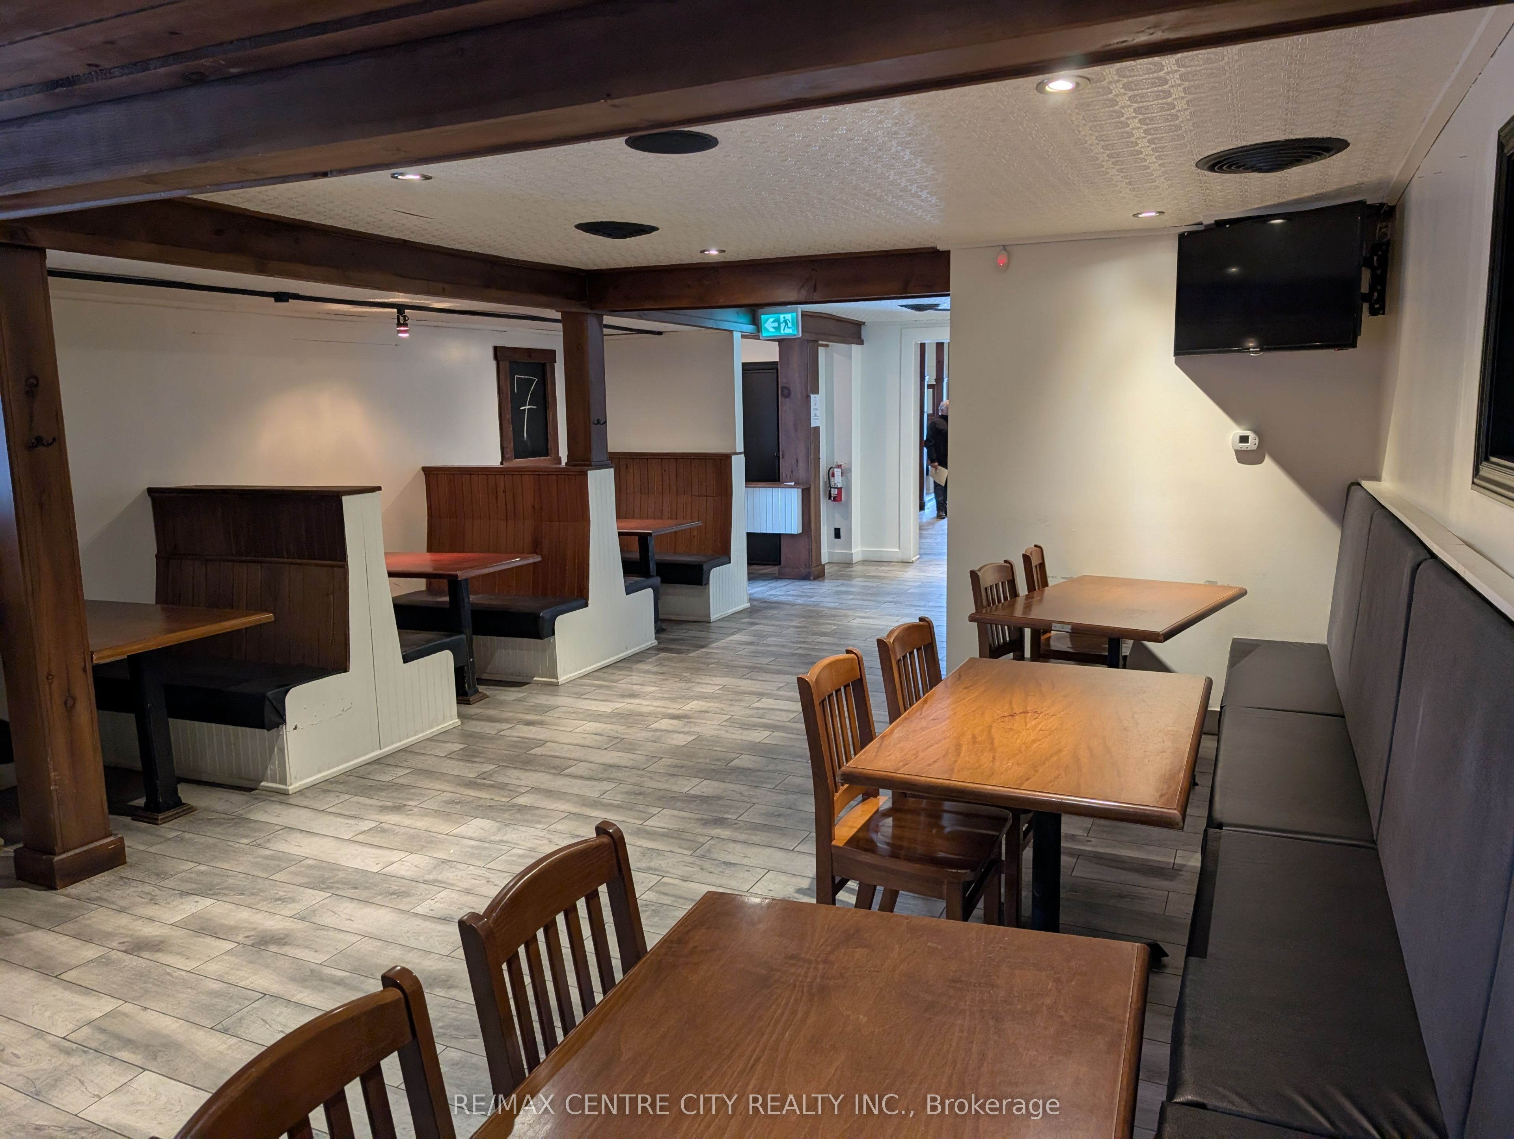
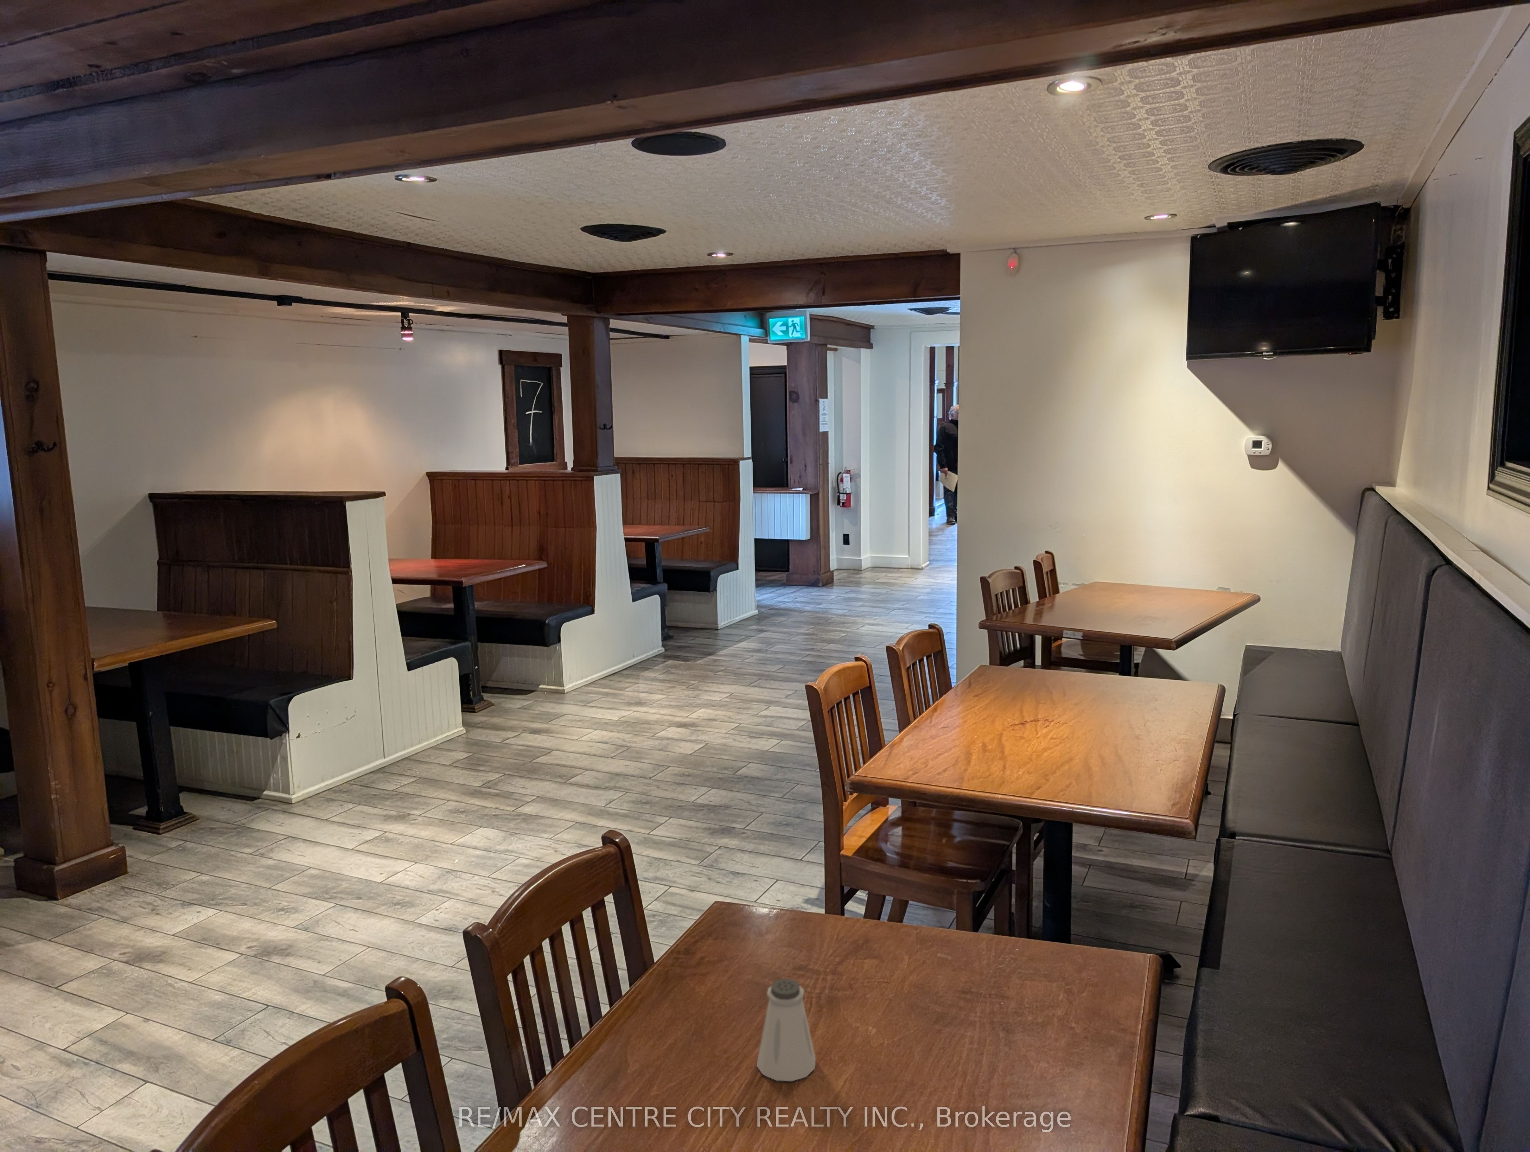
+ saltshaker (786, 1025)
